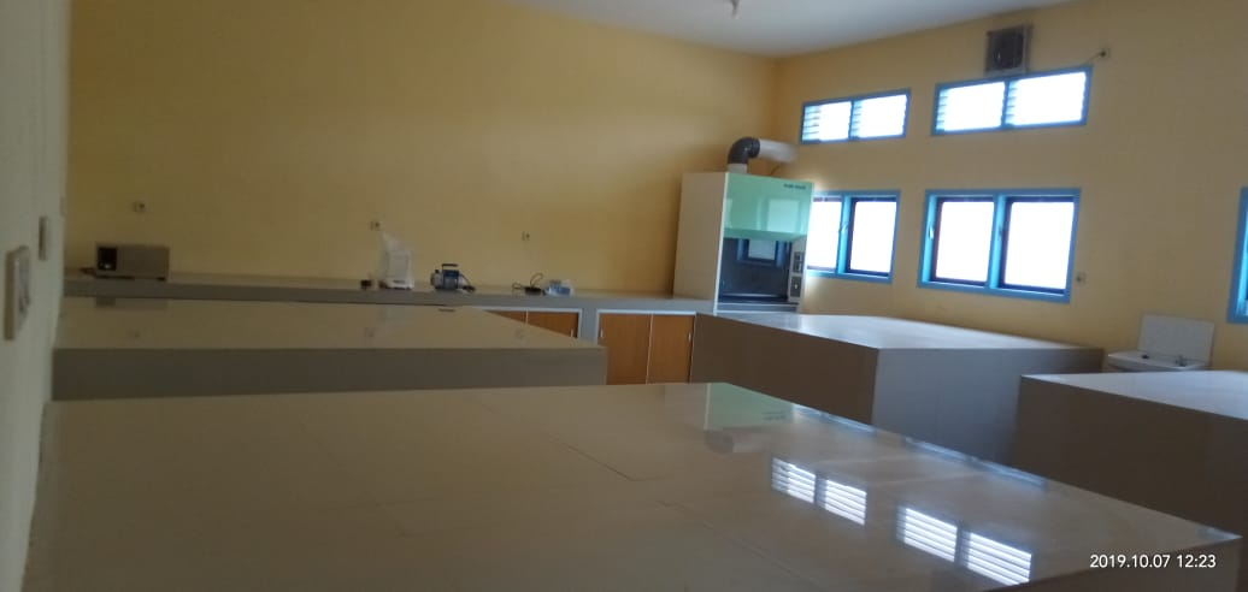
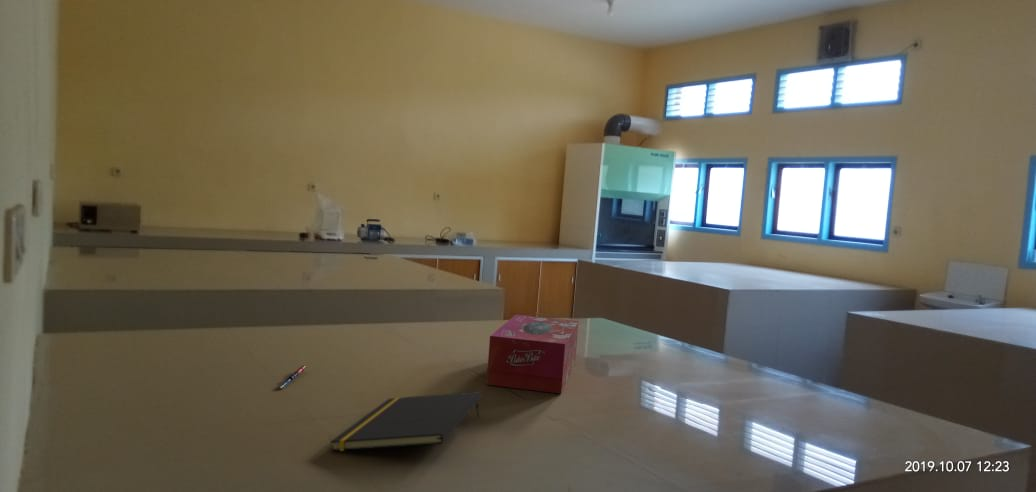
+ notepad (412, 418)
+ pen (292, 376)
+ tissue box (536, 350)
